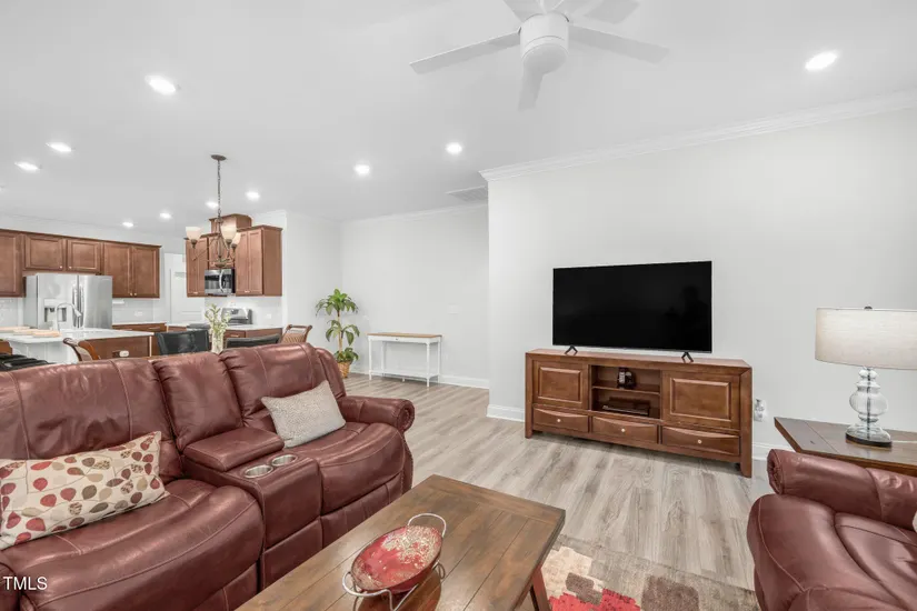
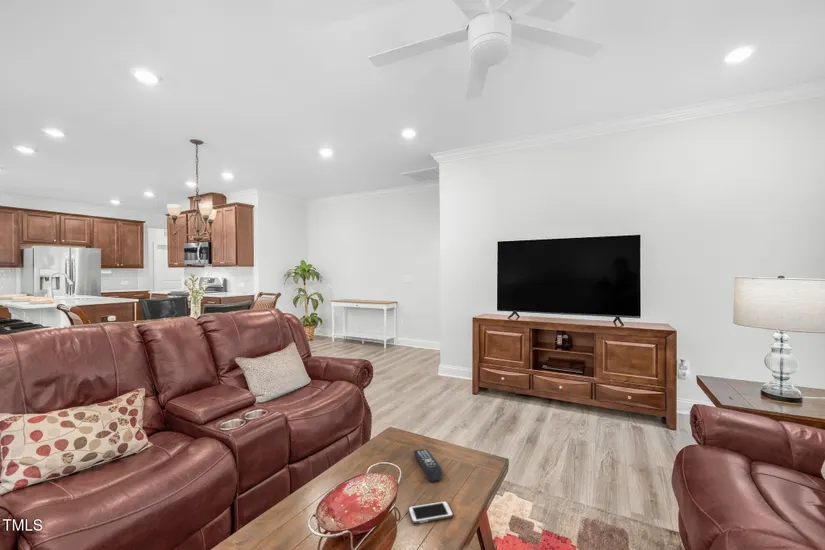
+ remote control (427, 462)
+ cell phone (430, 512)
